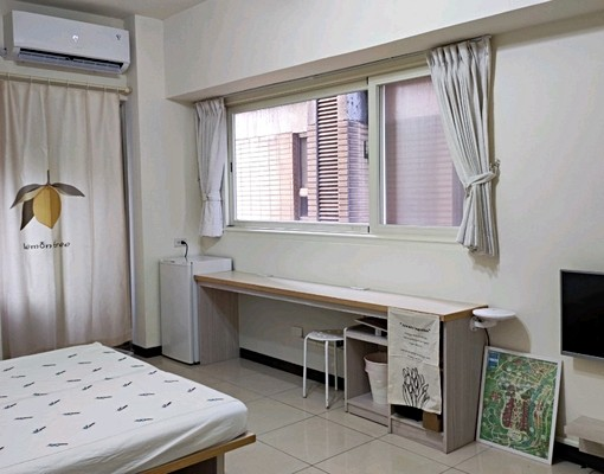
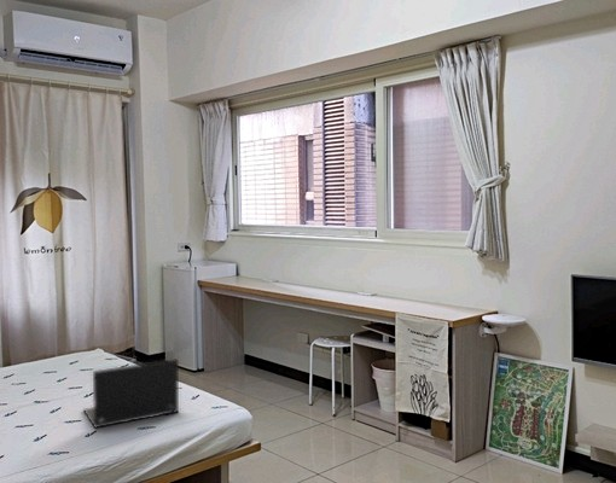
+ laptop (129, 384)
